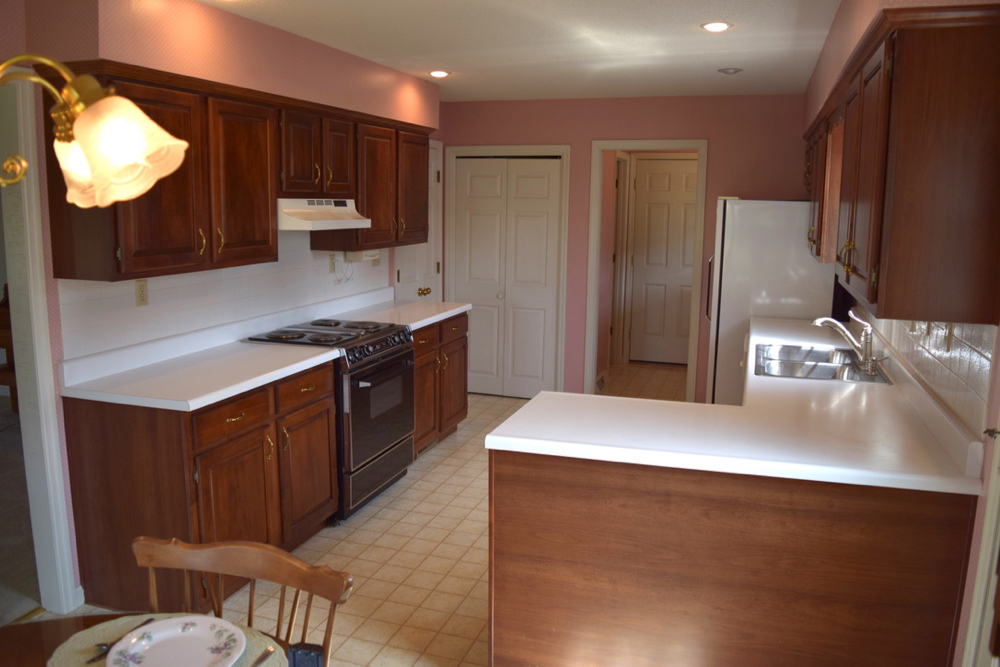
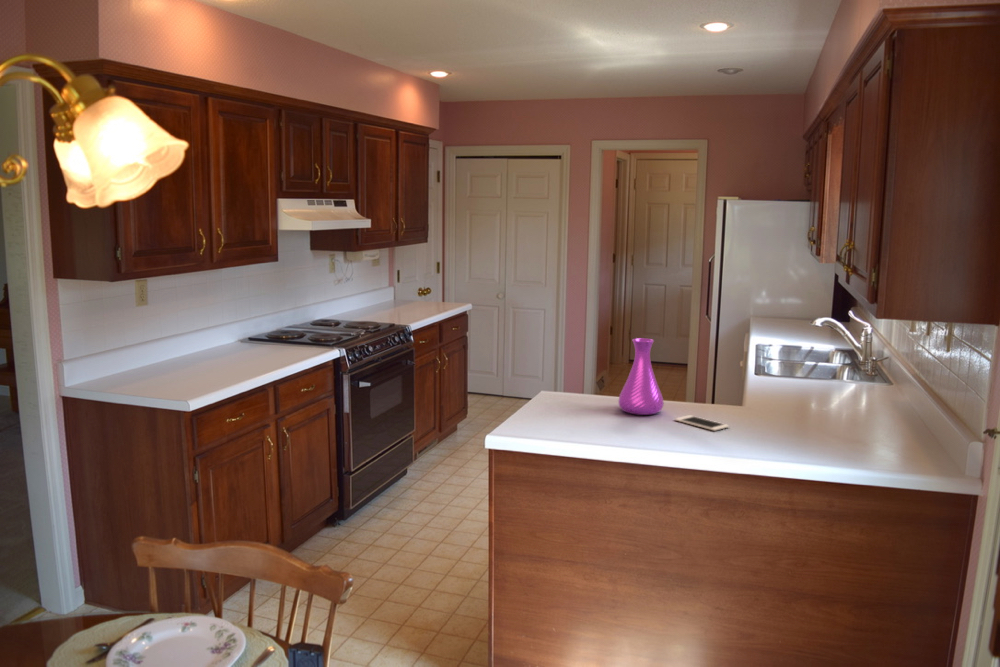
+ vase (641, 375)
+ cell phone (701, 422)
